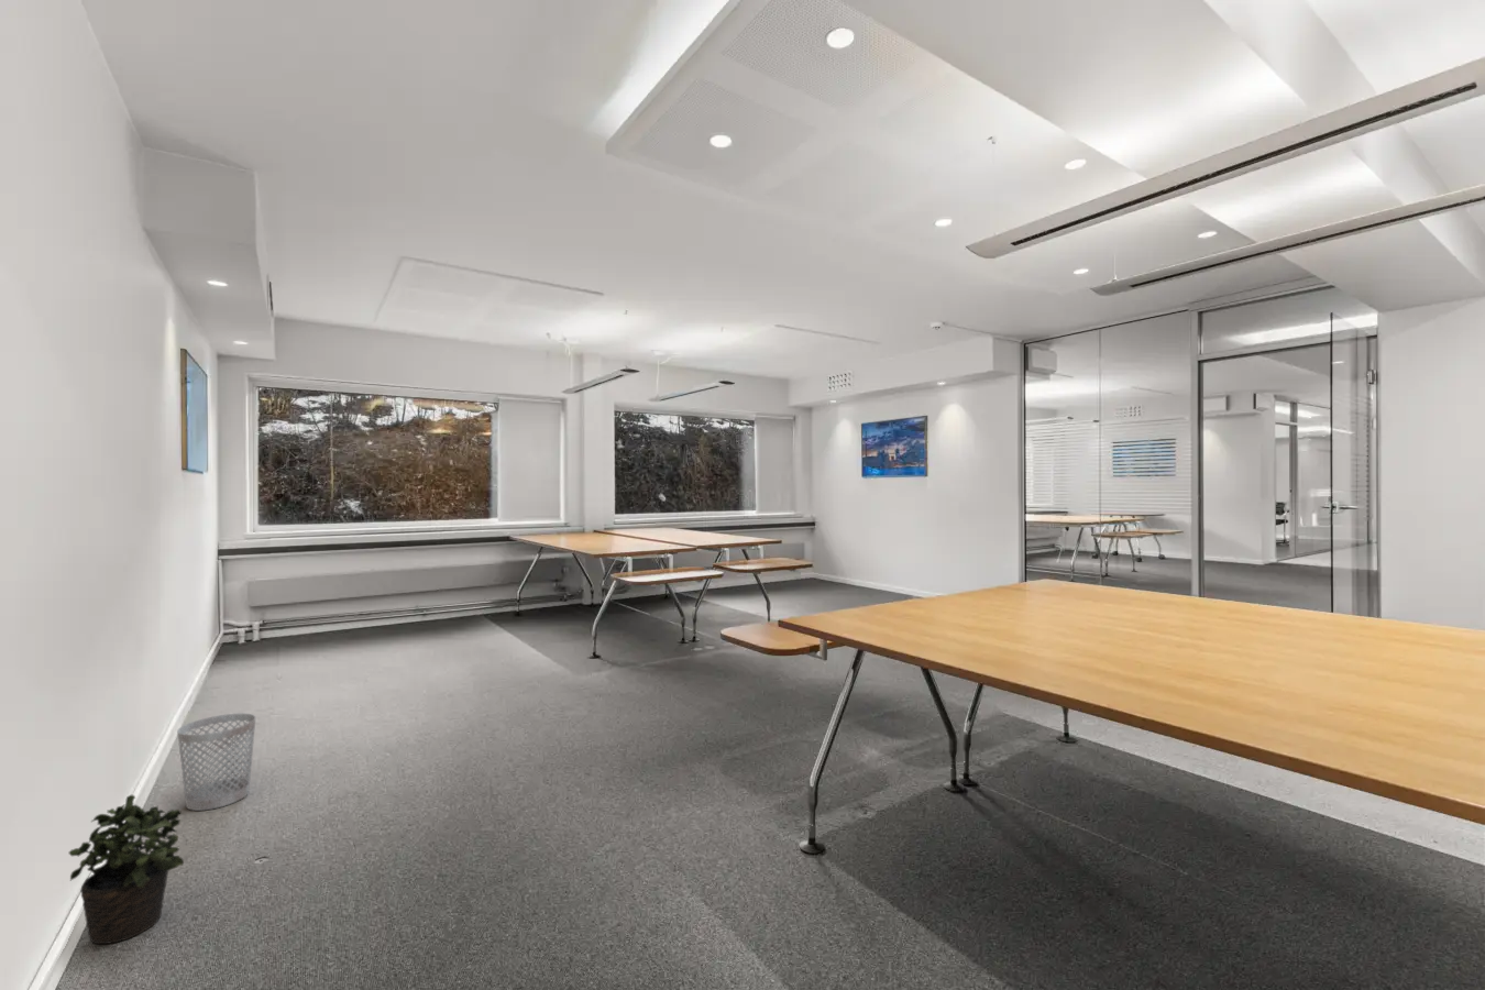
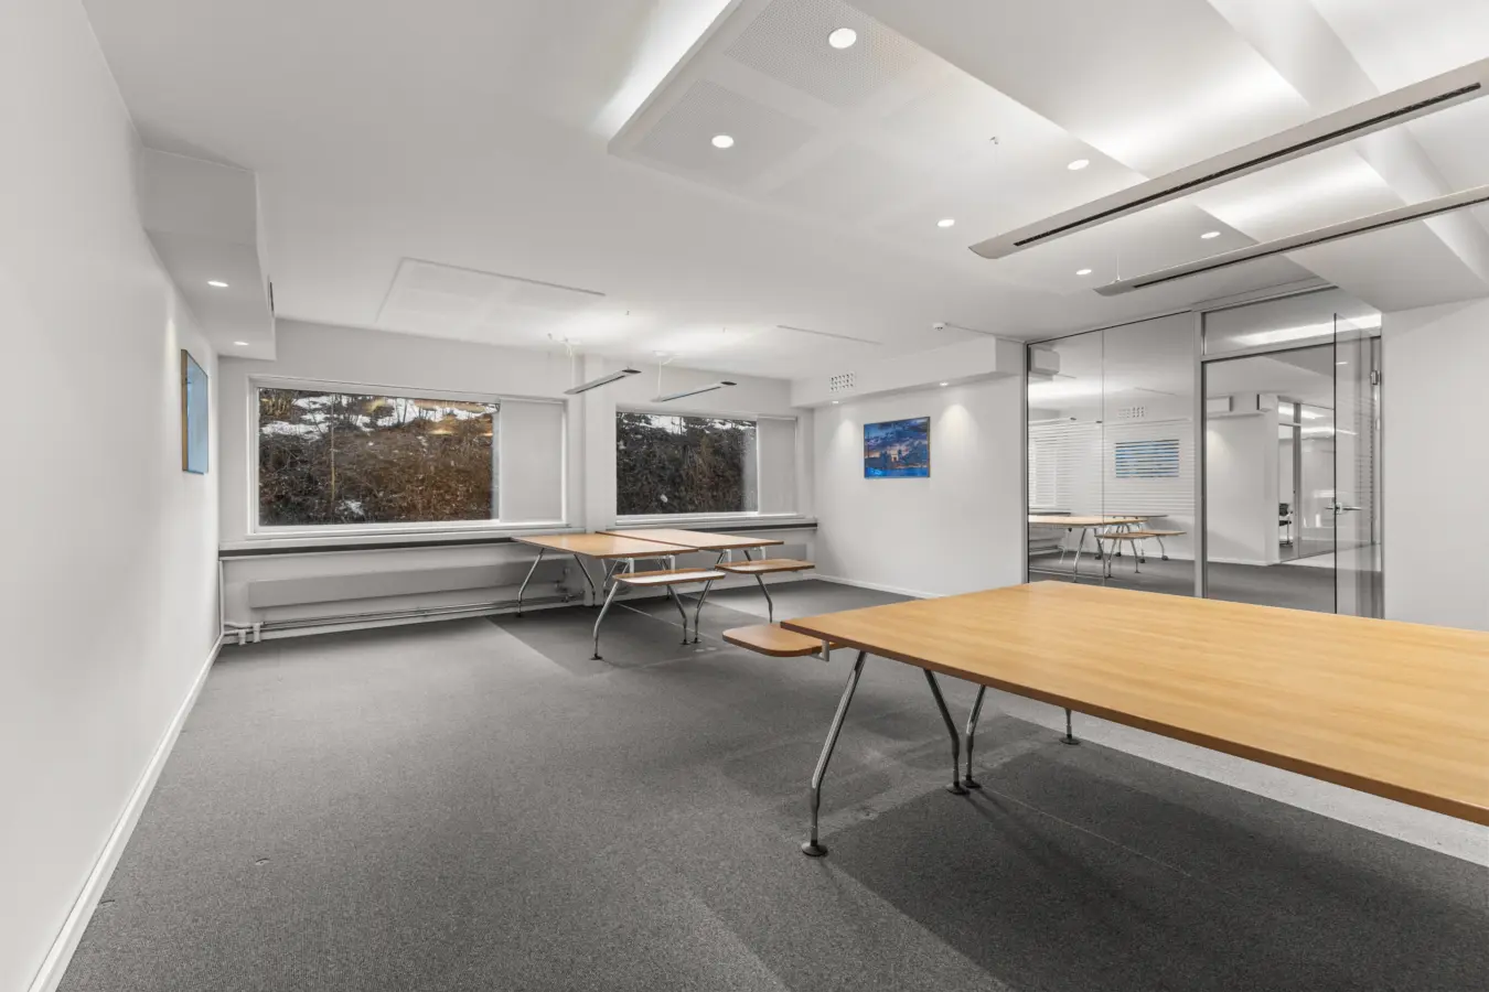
- potted plant (129, 862)
- wastebasket (218, 760)
